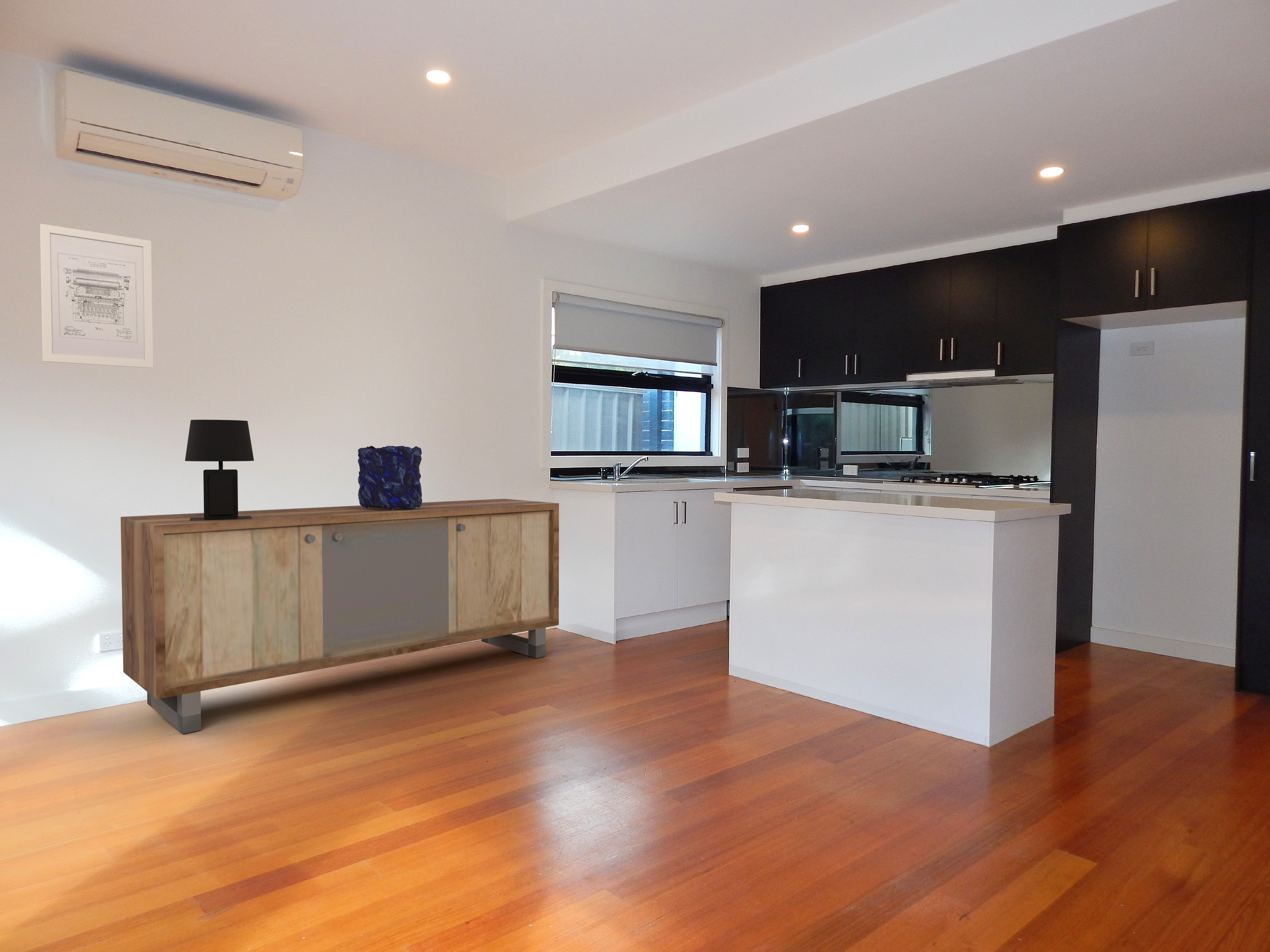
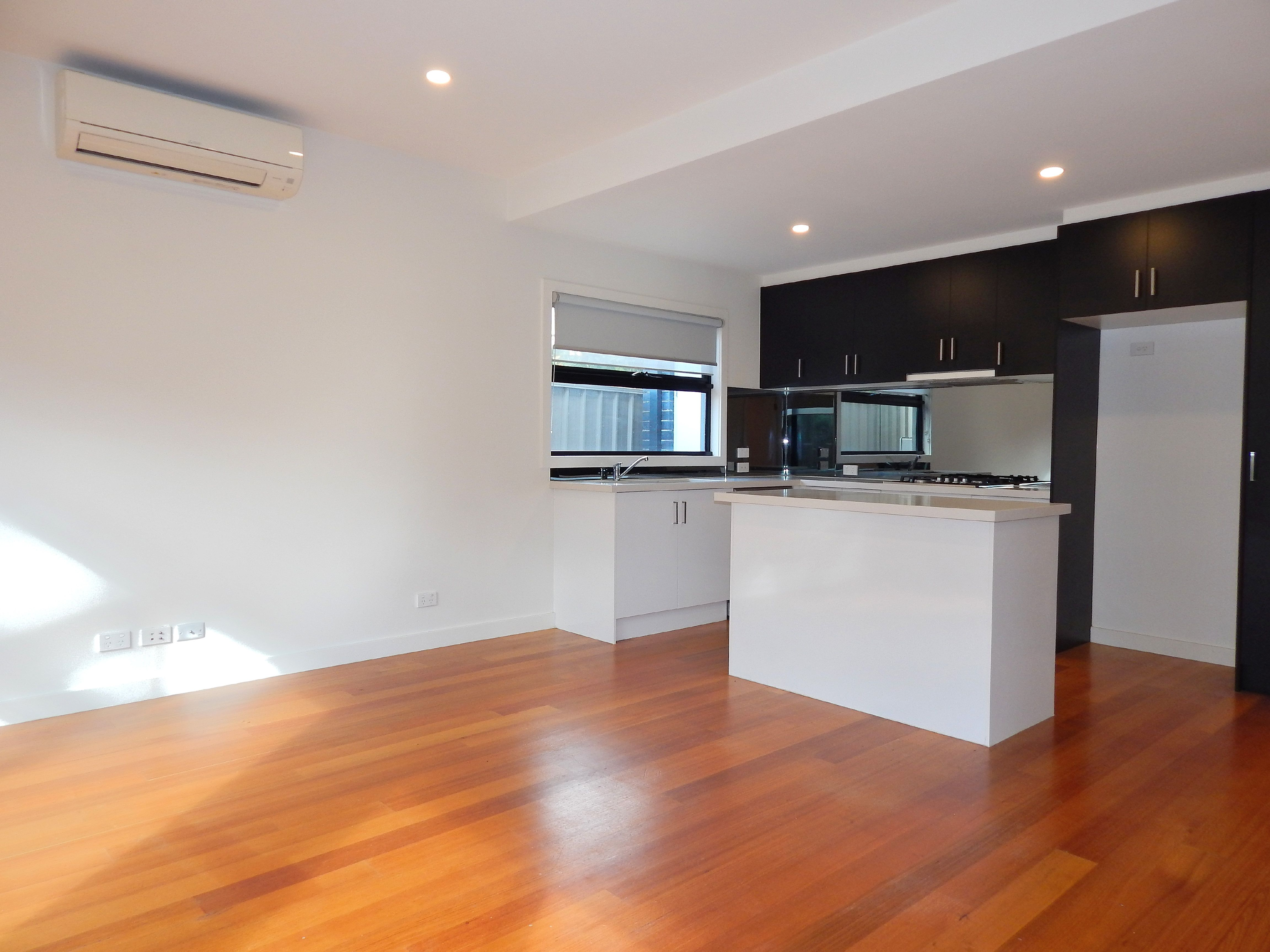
- table lamp (220, 468)
- sideboard (367, 593)
- vase (390, 477)
- wall art (99, 299)
